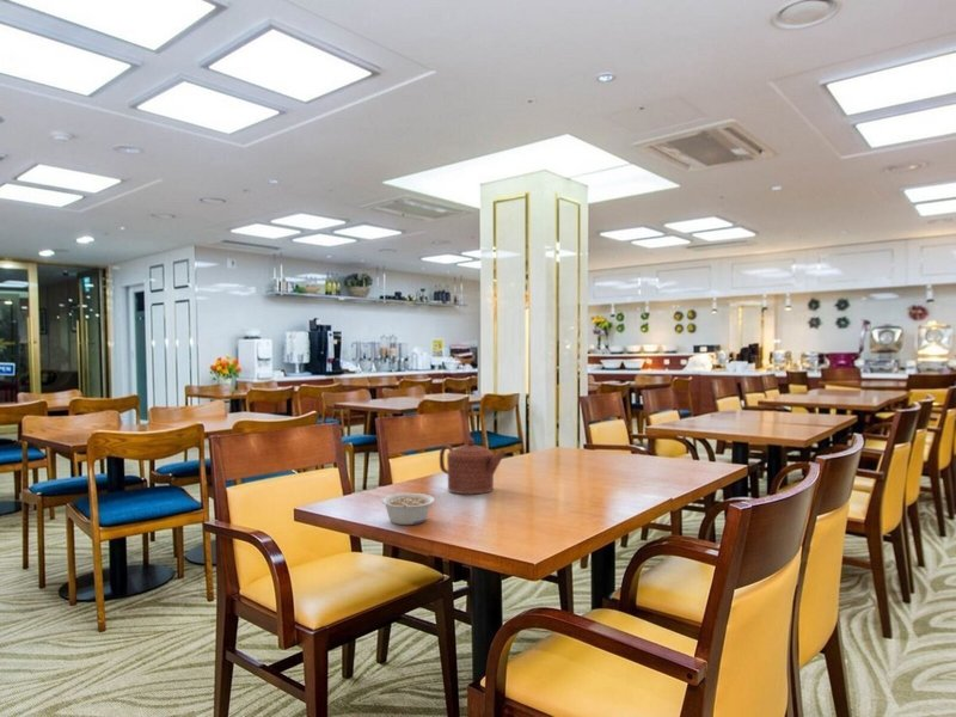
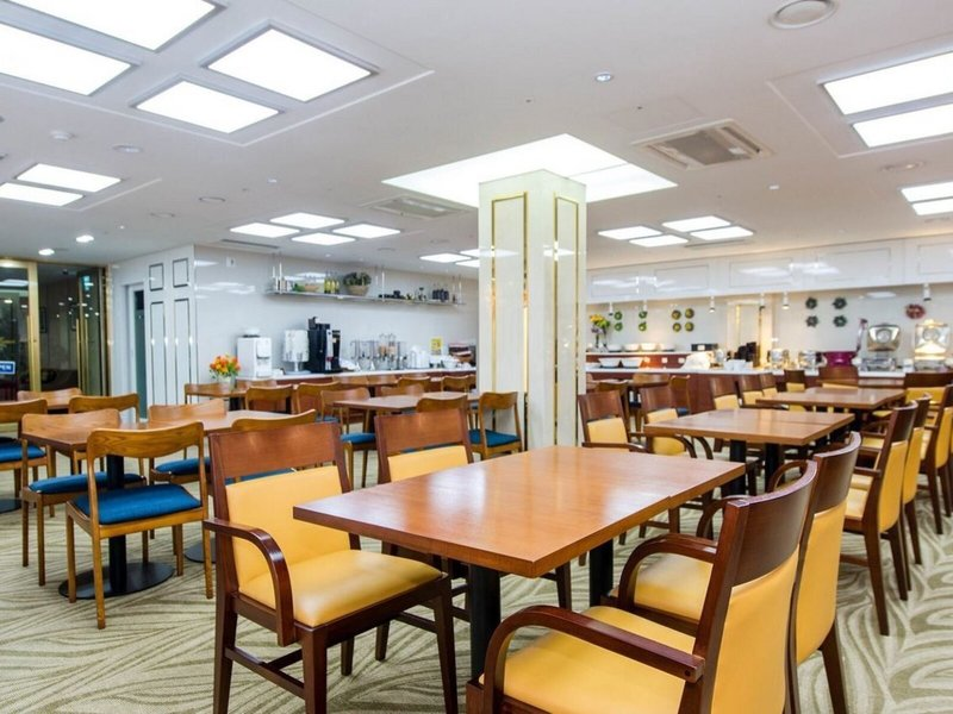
- teapot (471, 462)
- legume (409, 508)
